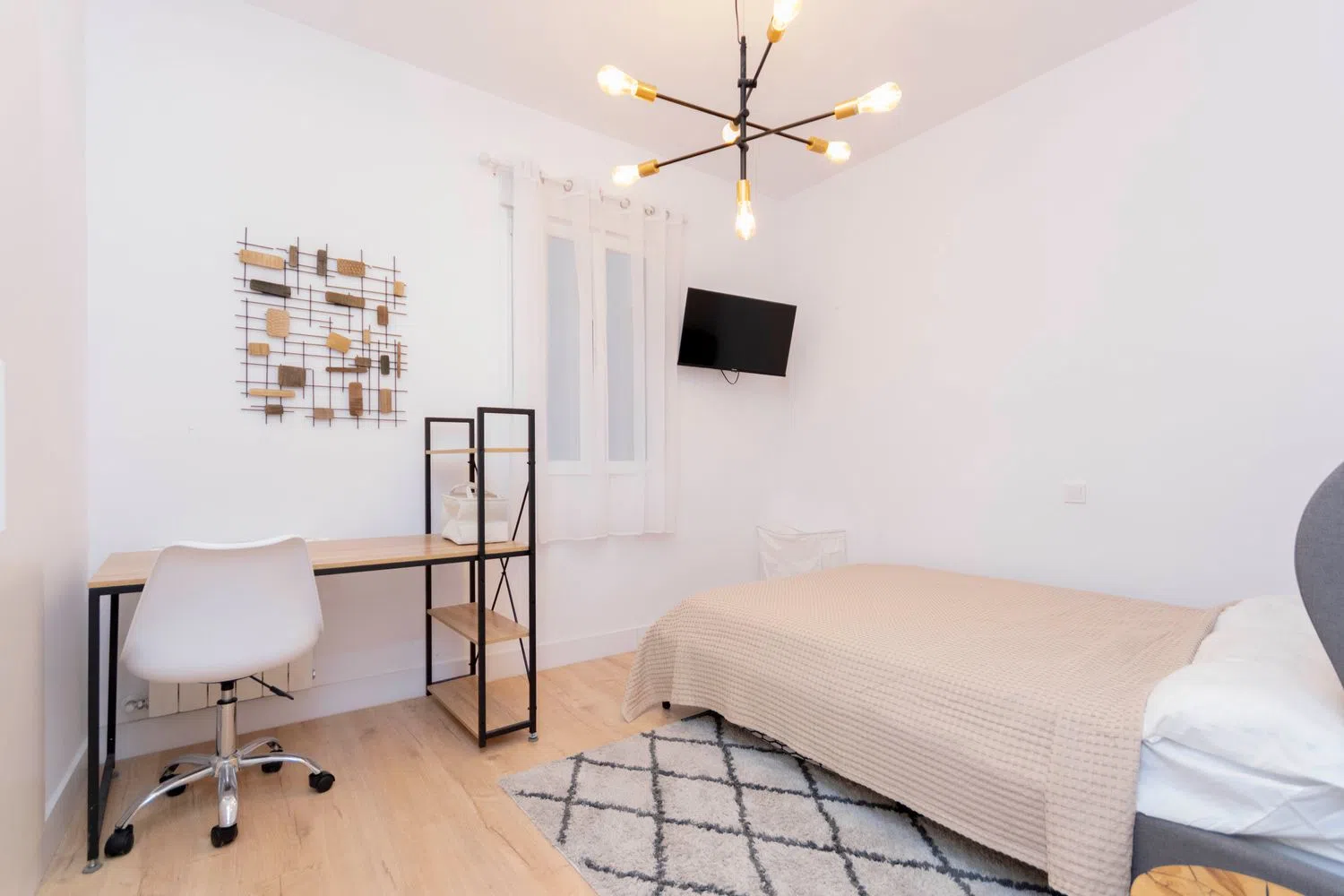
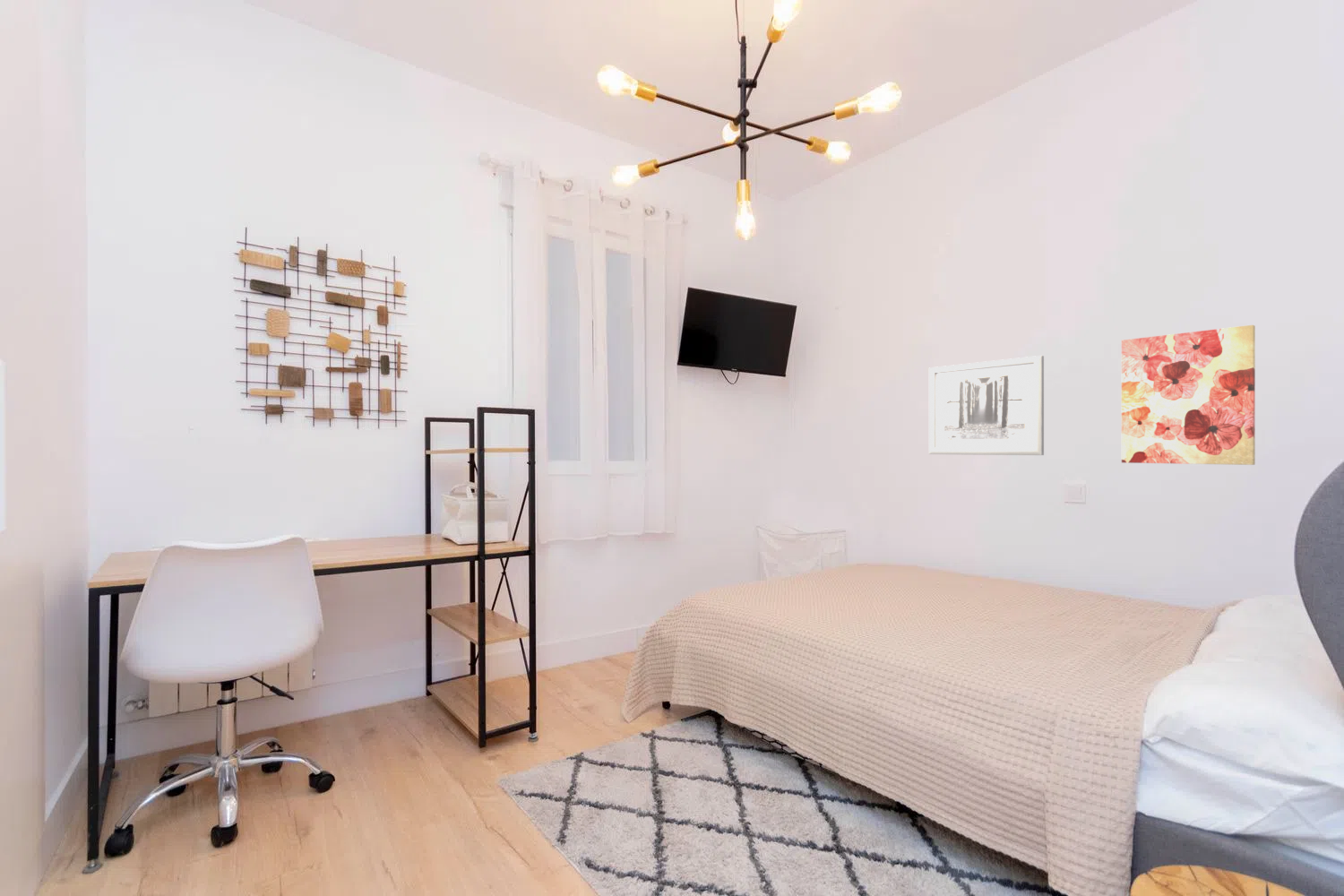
+ wall art (982, 408)
+ wall art (1184, 398)
